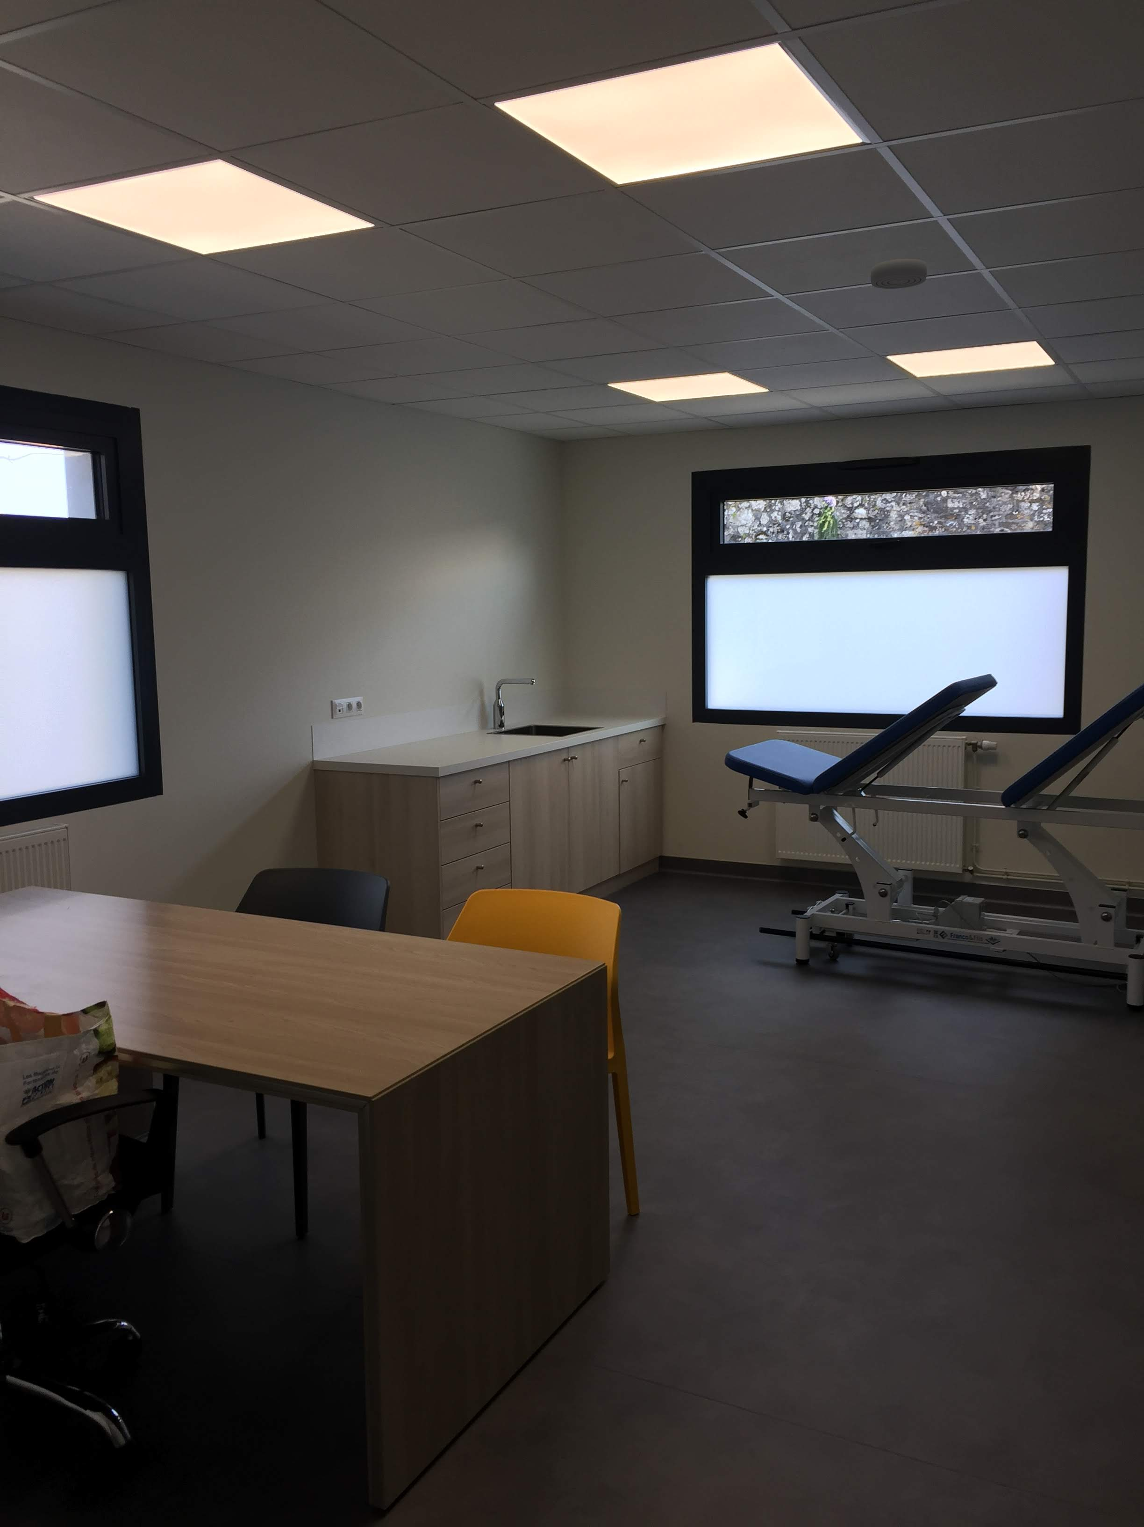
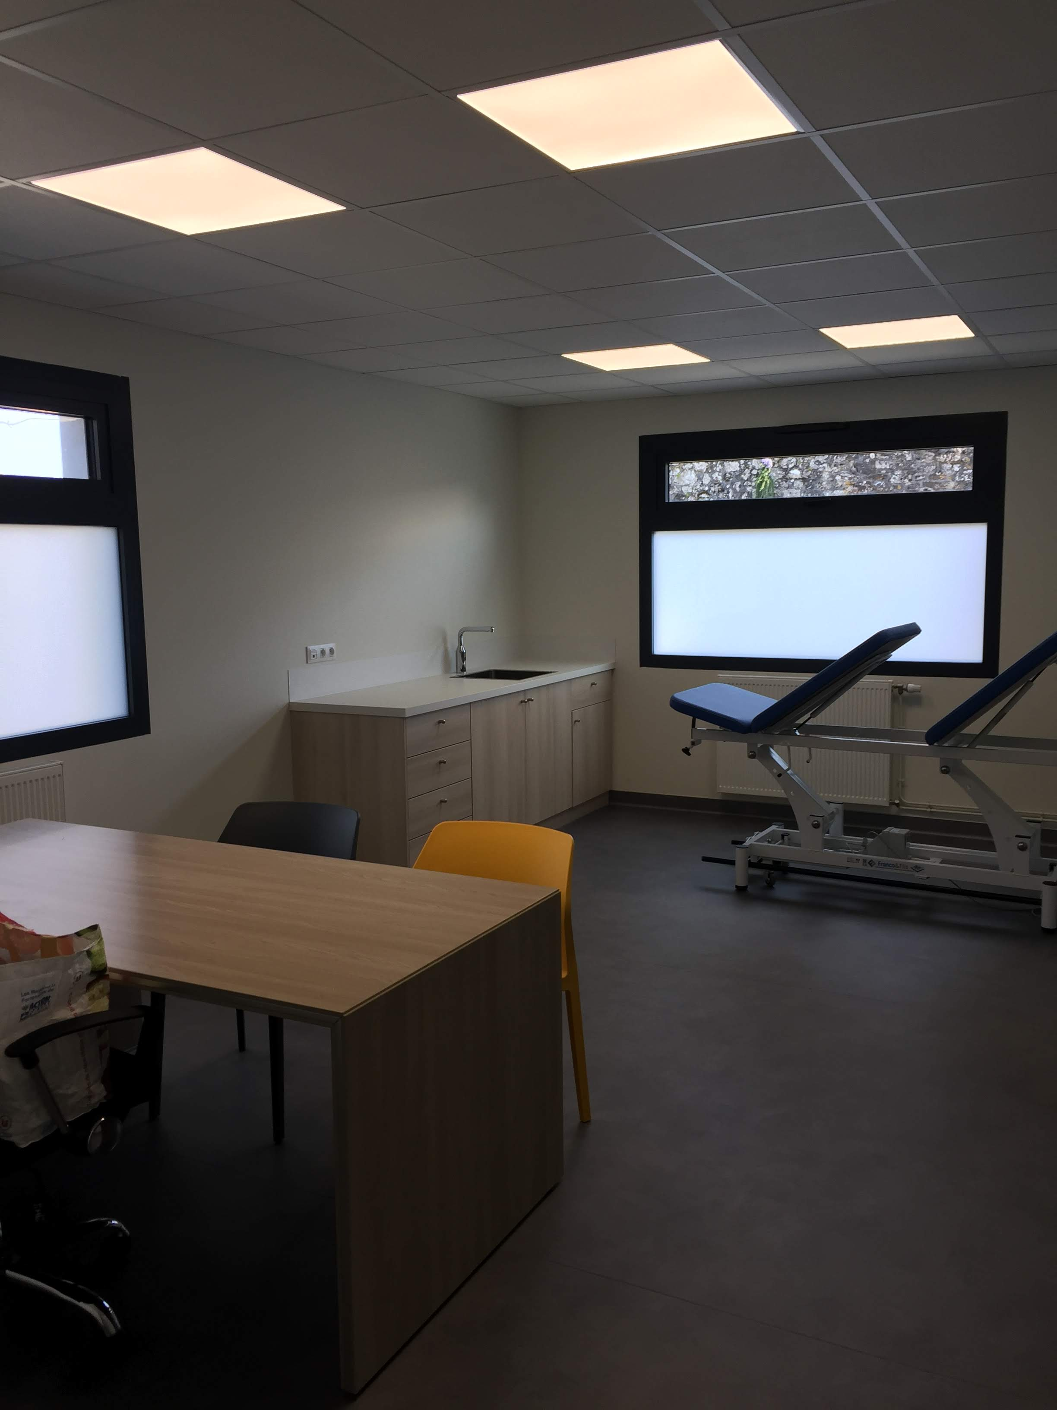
- smoke detector (899, 274)
